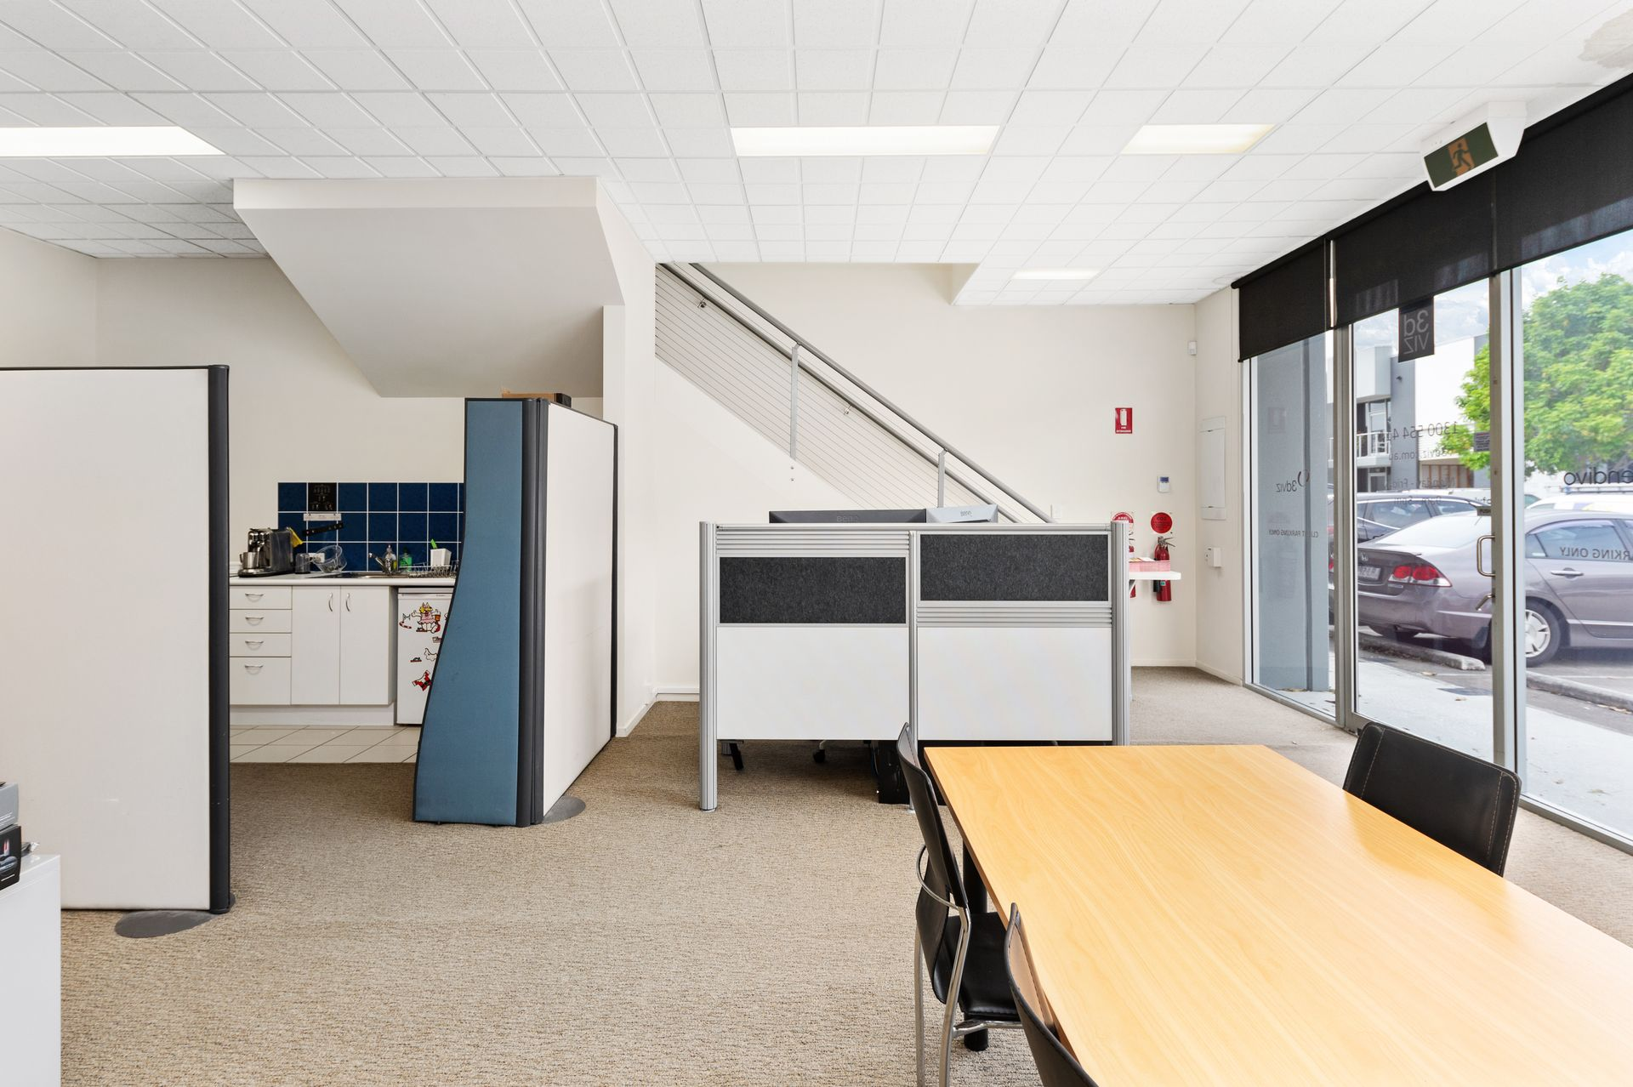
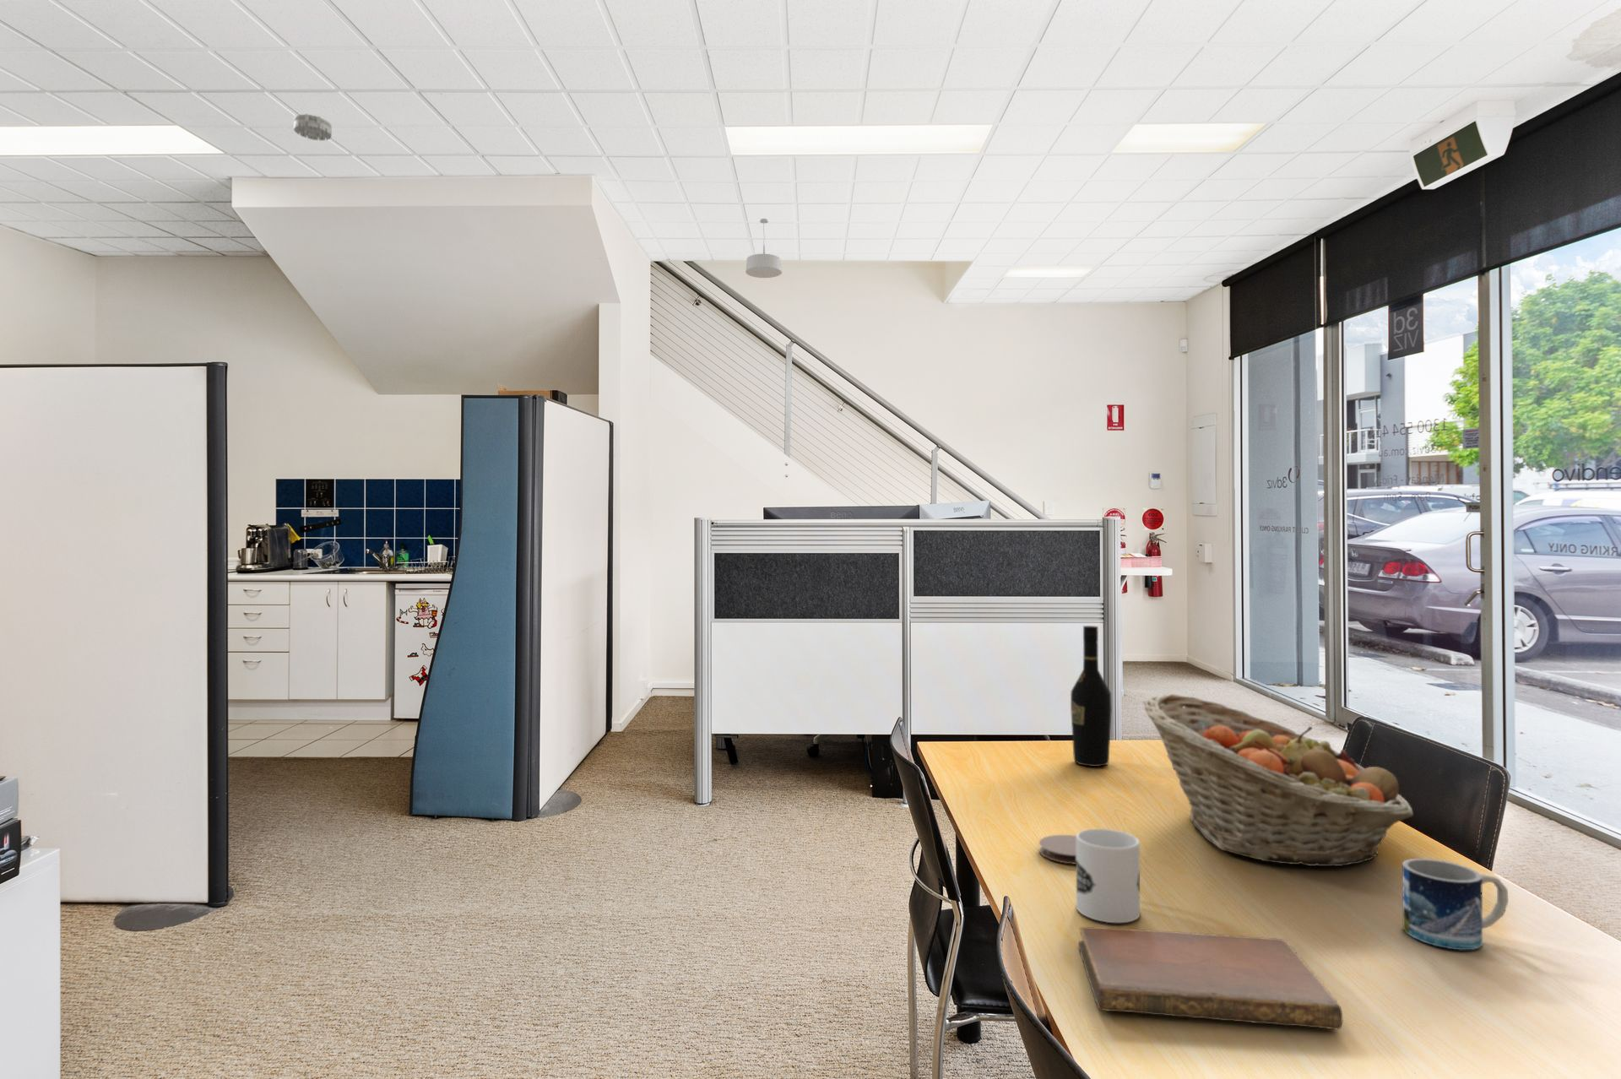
+ pendant light (764, 247)
+ mug (1103, 868)
+ coaster (1071, 849)
+ fruit basket (1267, 770)
+ notebook (1197, 973)
+ mug (1456, 902)
+ smoke detector (312, 126)
+ wine bottle (1091, 694)
